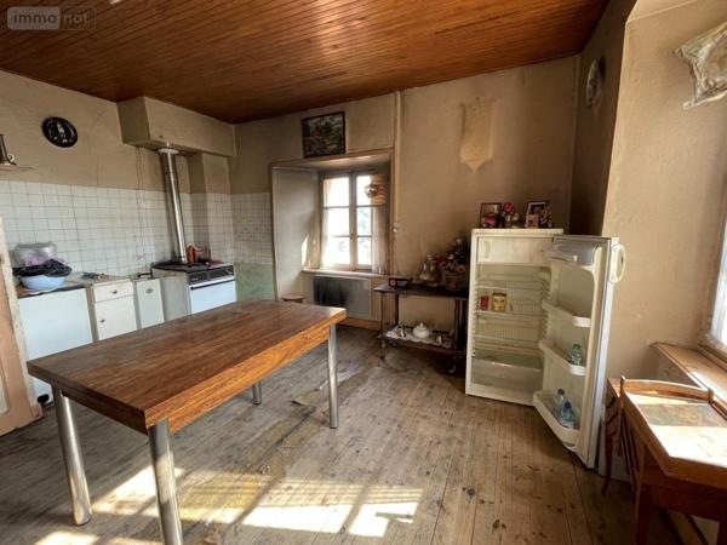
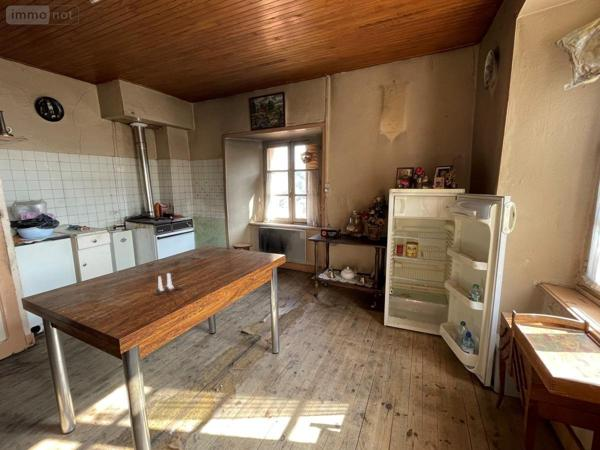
+ salt and pepper shaker set (167, 282)
